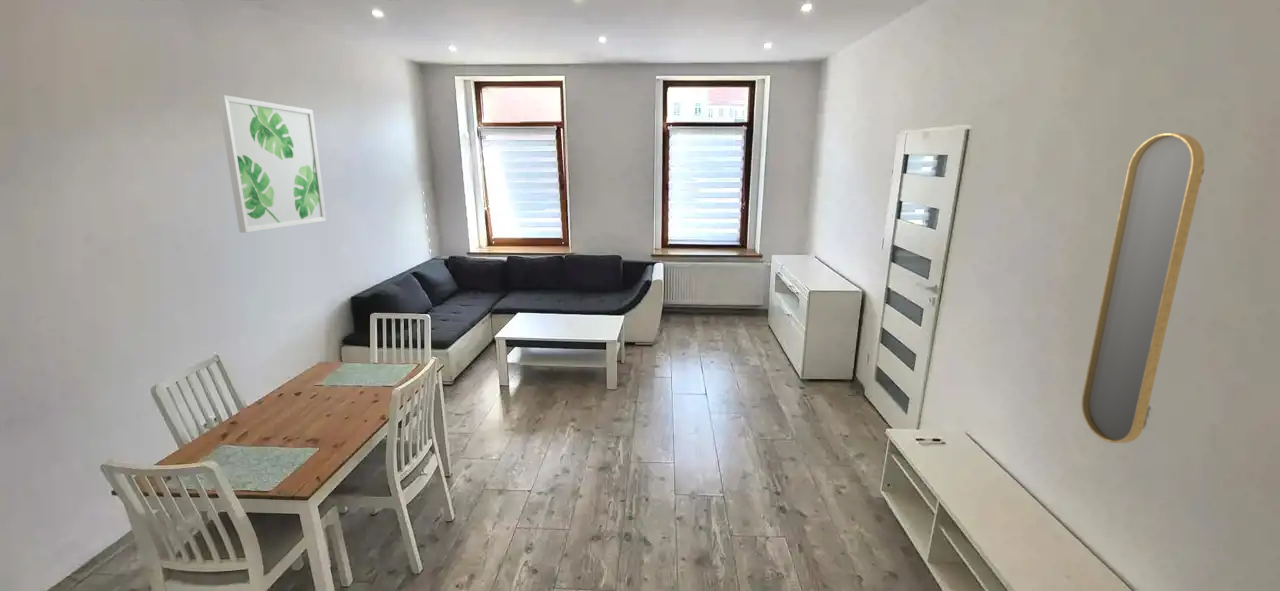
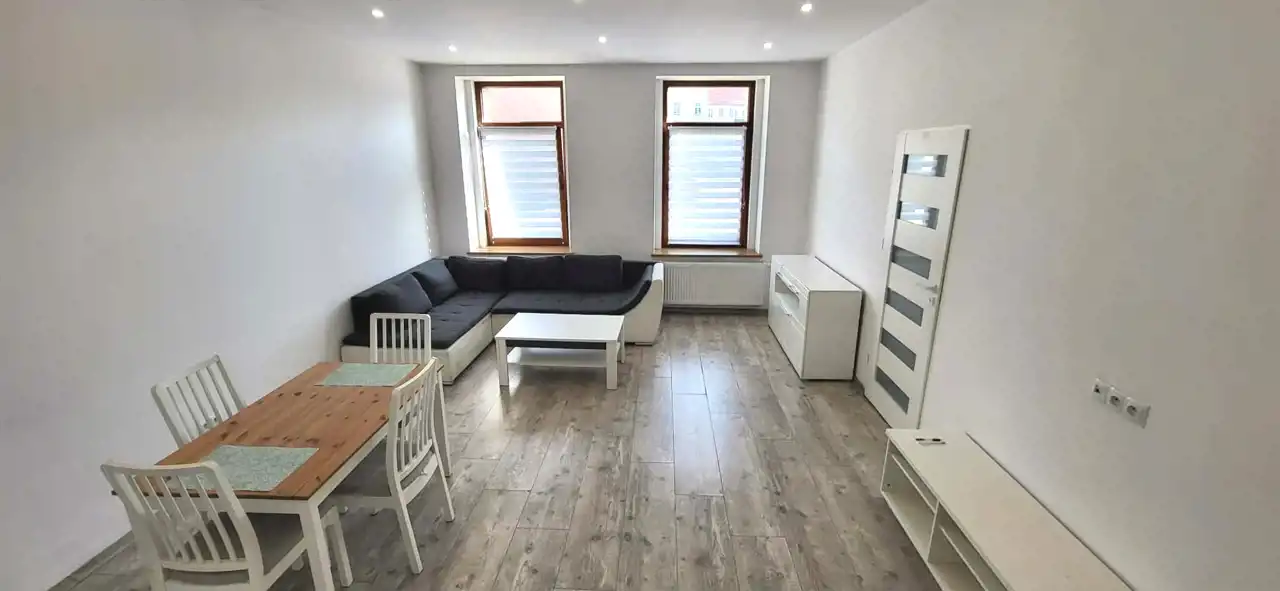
- home mirror (1136, 295)
- wall art (279, 166)
